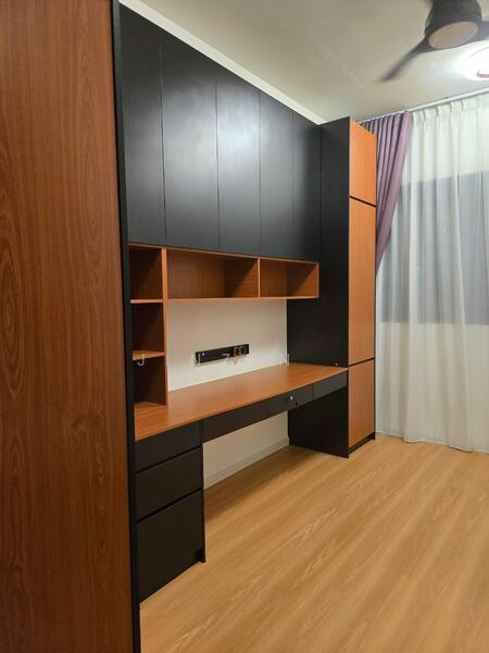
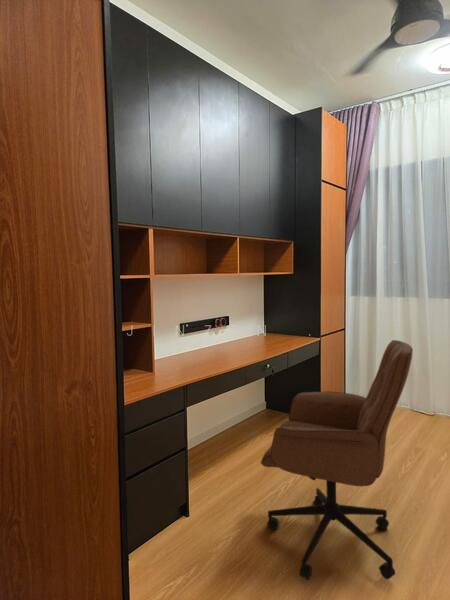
+ office chair (332, 442)
